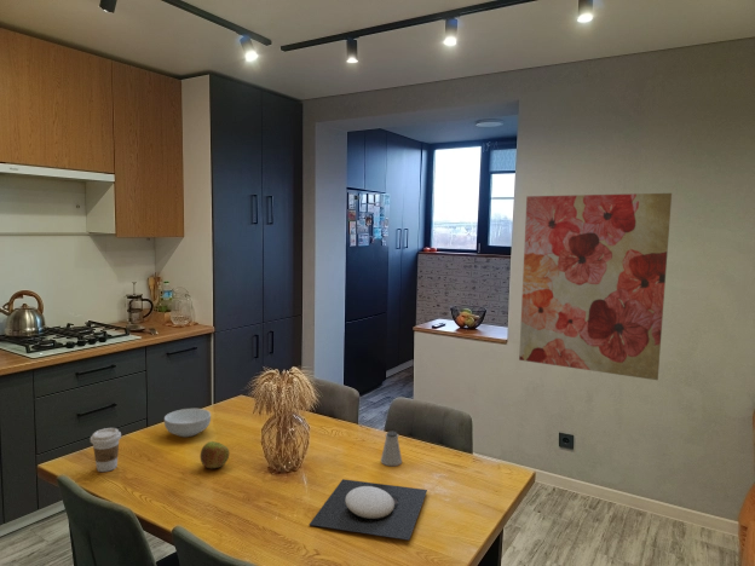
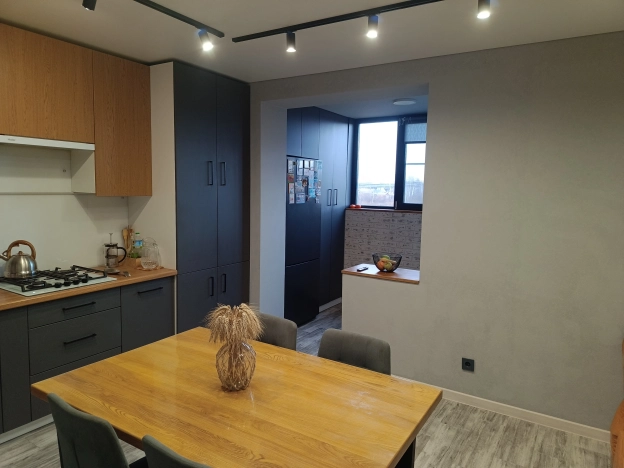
- cereal bowl (188, 423)
- coffee cup (105, 450)
- wall art (589, 283)
- plate (371, 499)
- saltshaker (391, 446)
- apple (214, 454)
